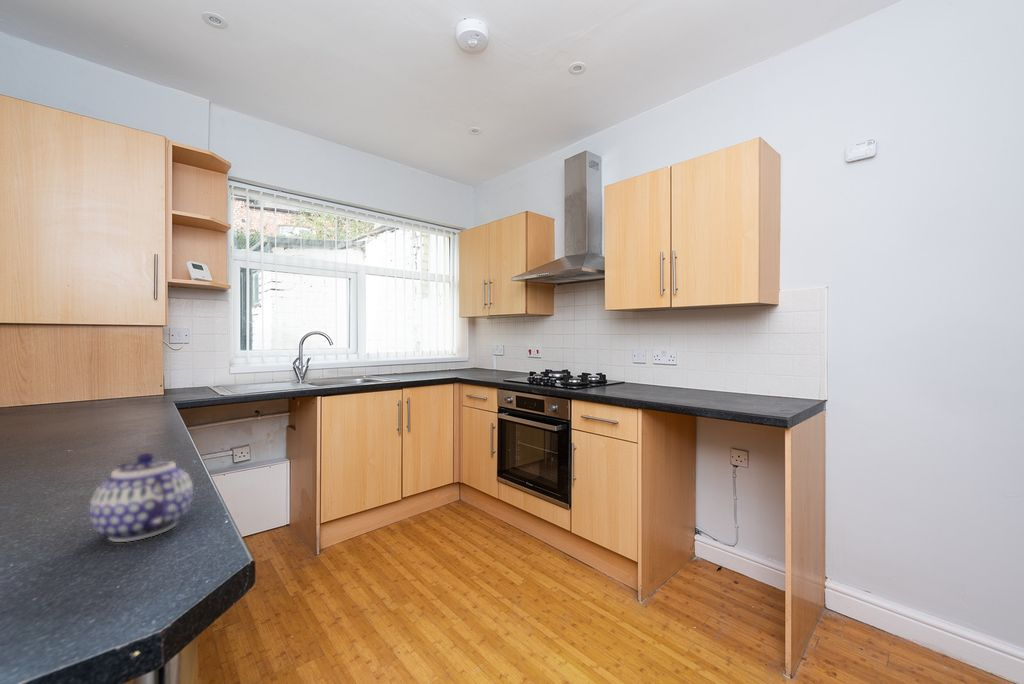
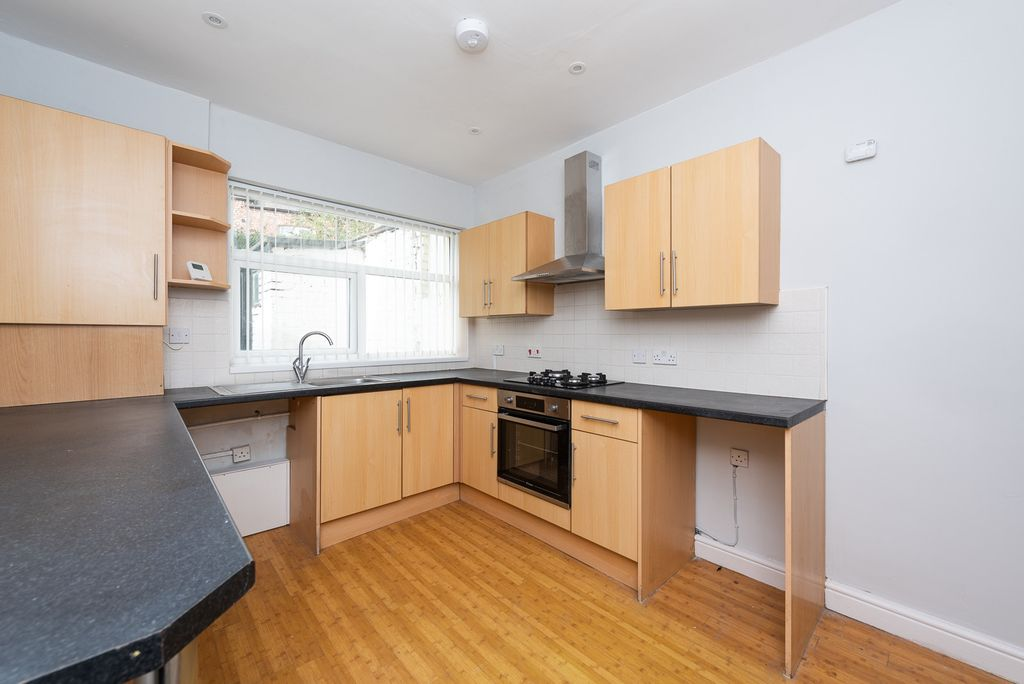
- teapot (144, 491)
